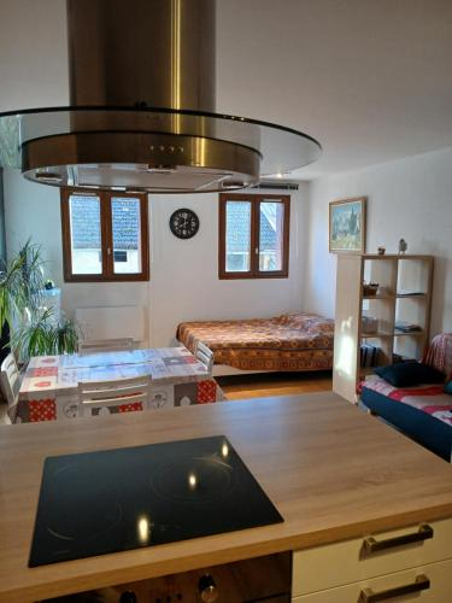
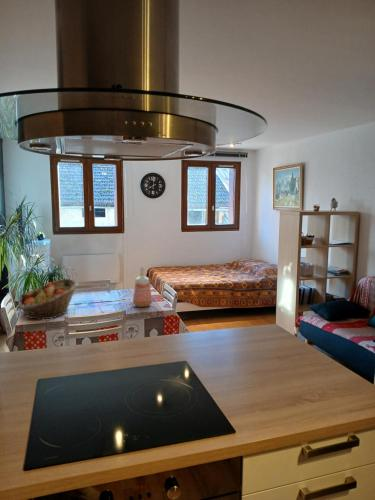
+ vase (142, 286)
+ fruit basket (48, 297)
